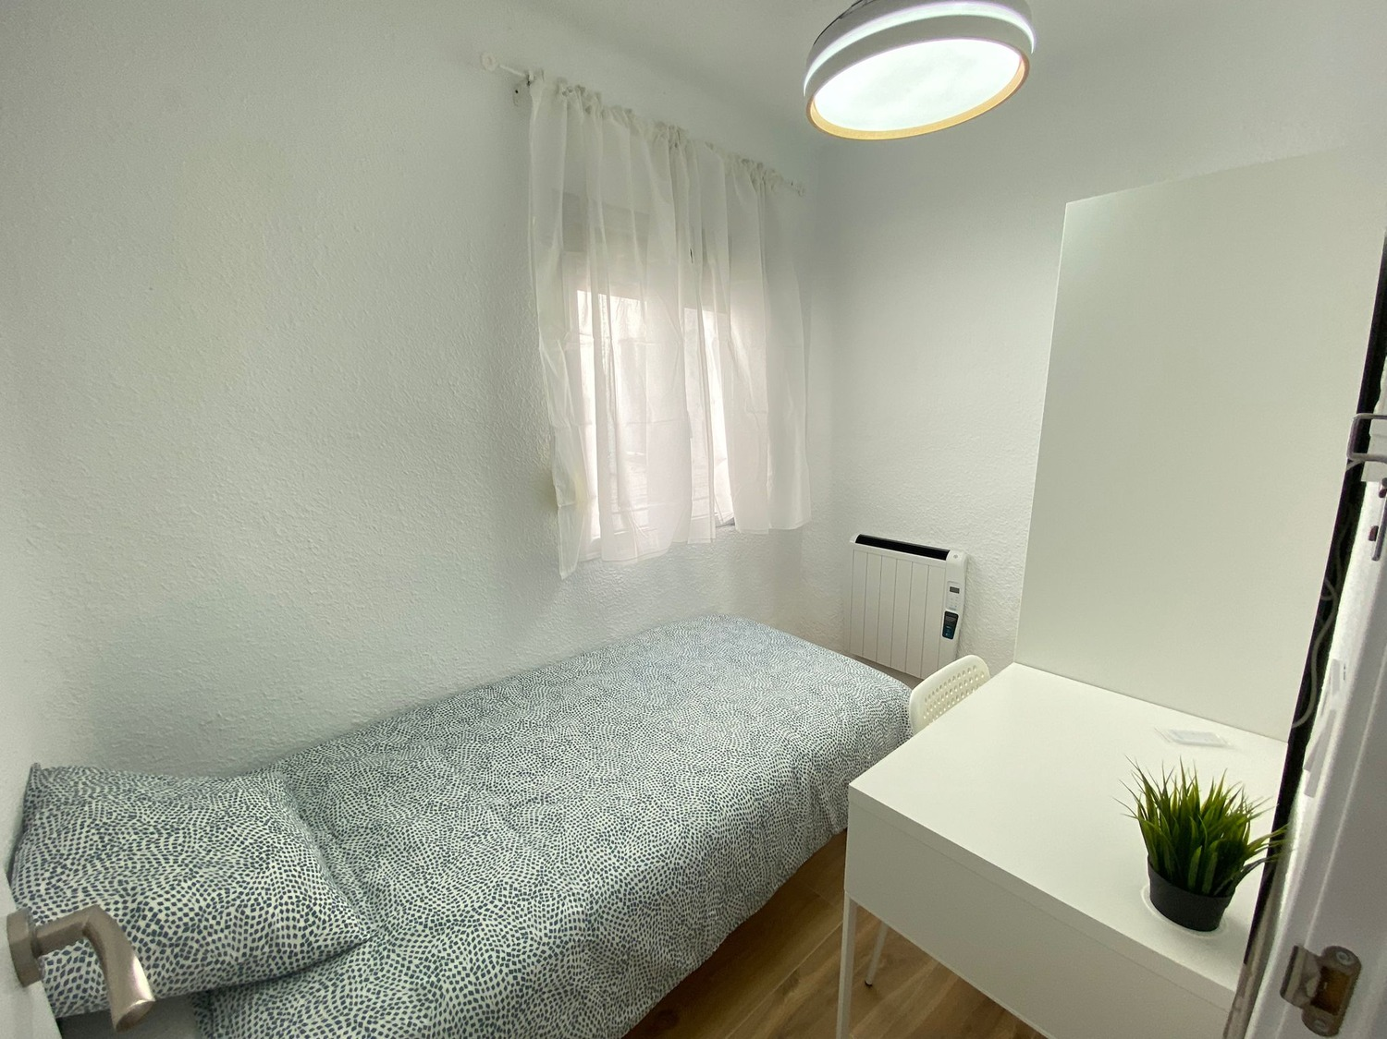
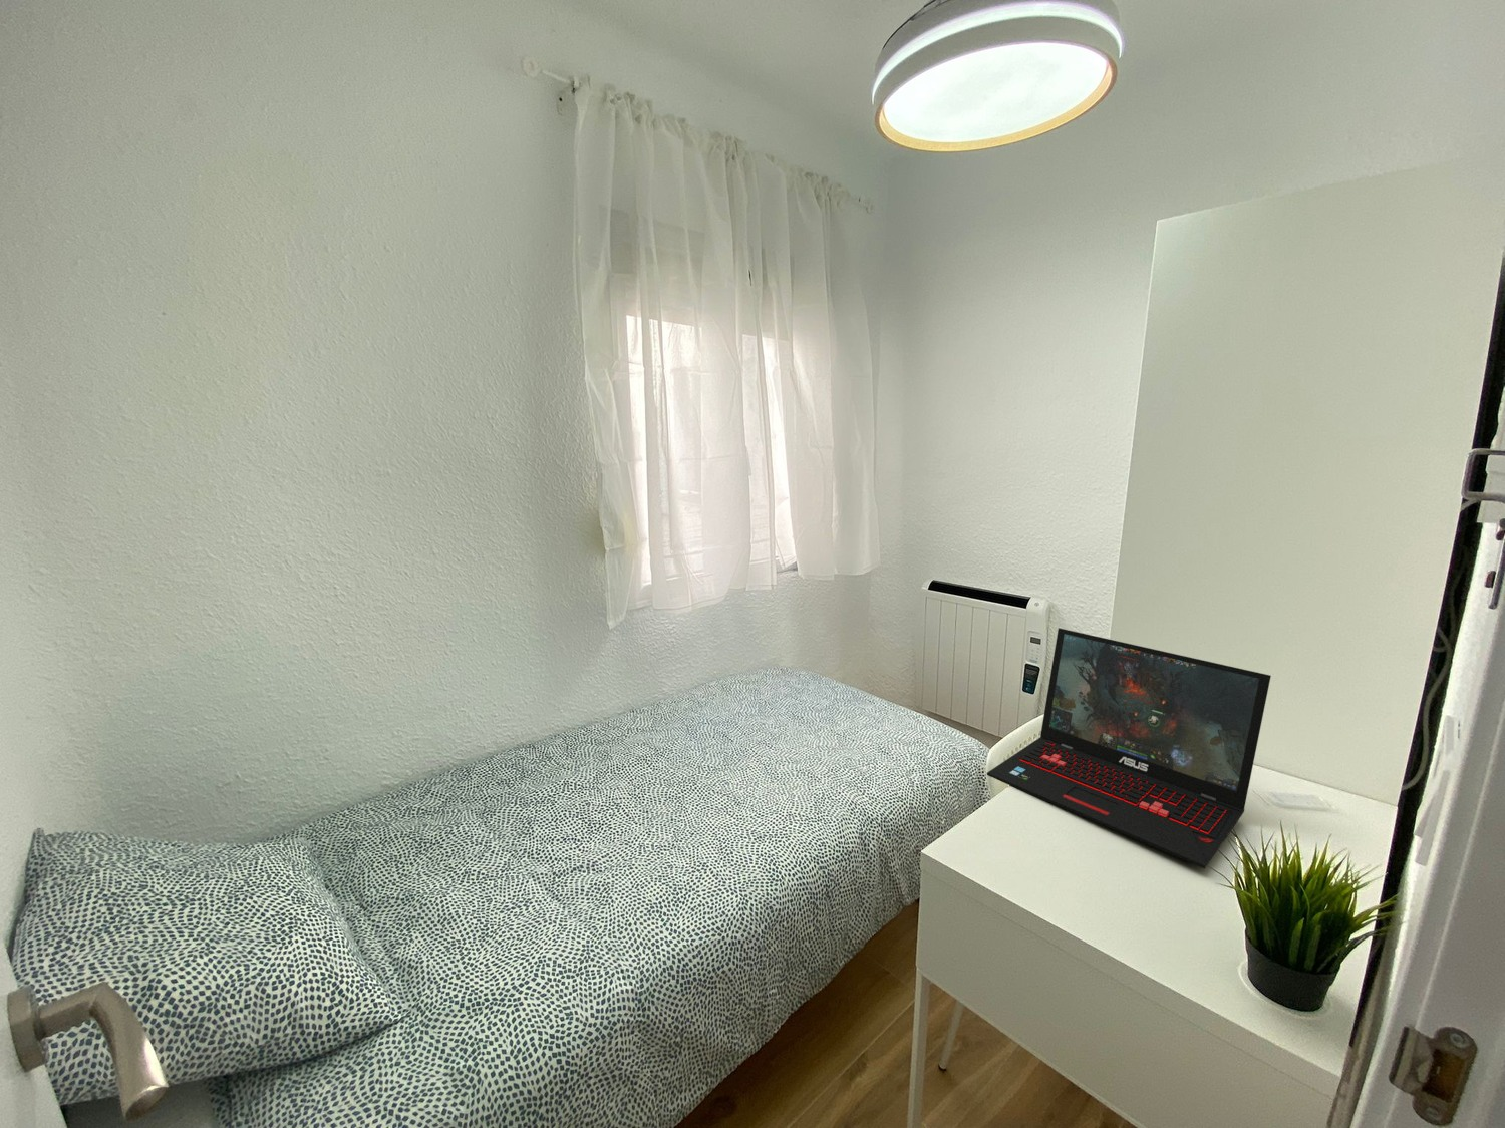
+ laptop (1119, 730)
